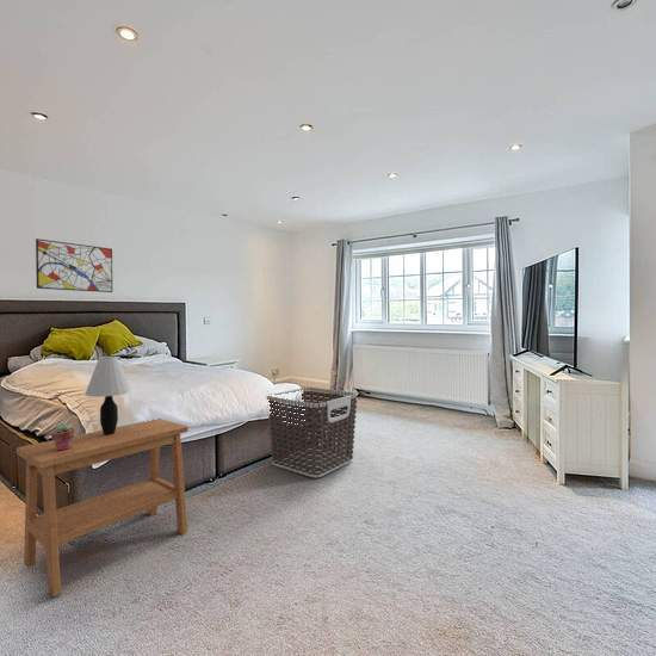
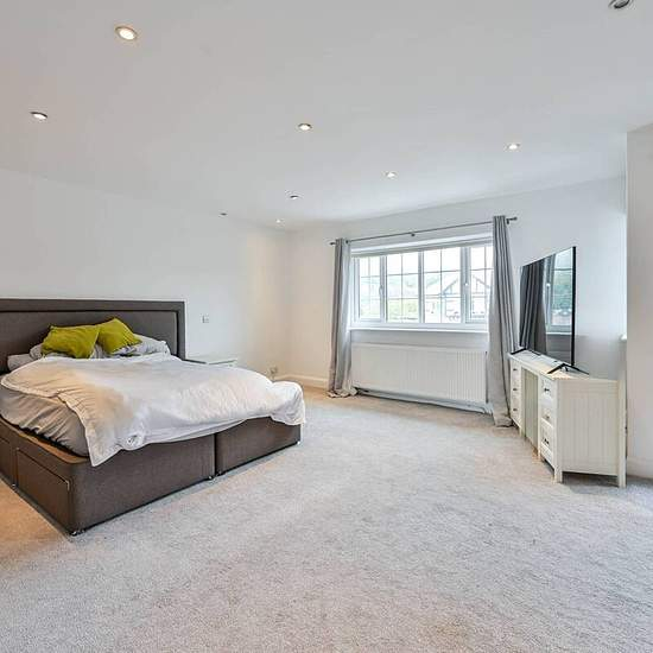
- wall art (76, 267)
- clothes hamper (312, 427)
- table lamp (109, 395)
- side table (110, 491)
- potted succulent (63, 435)
